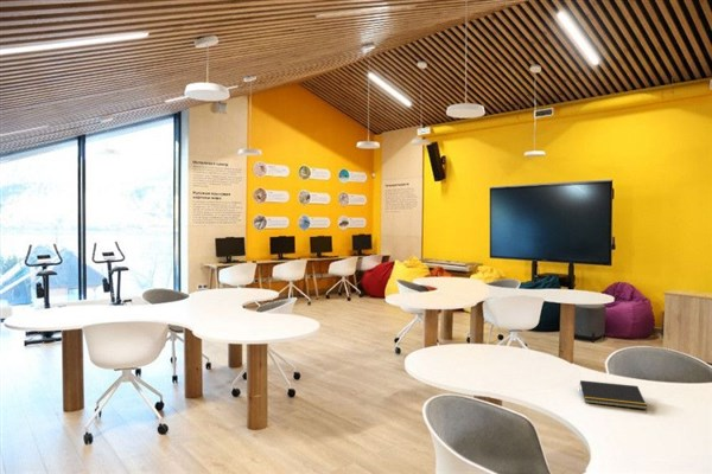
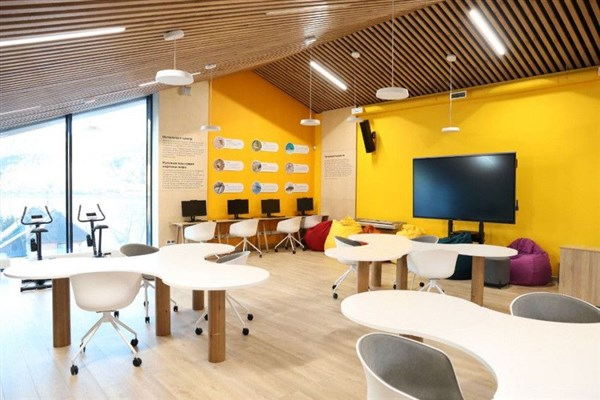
- notepad (611, 393)
